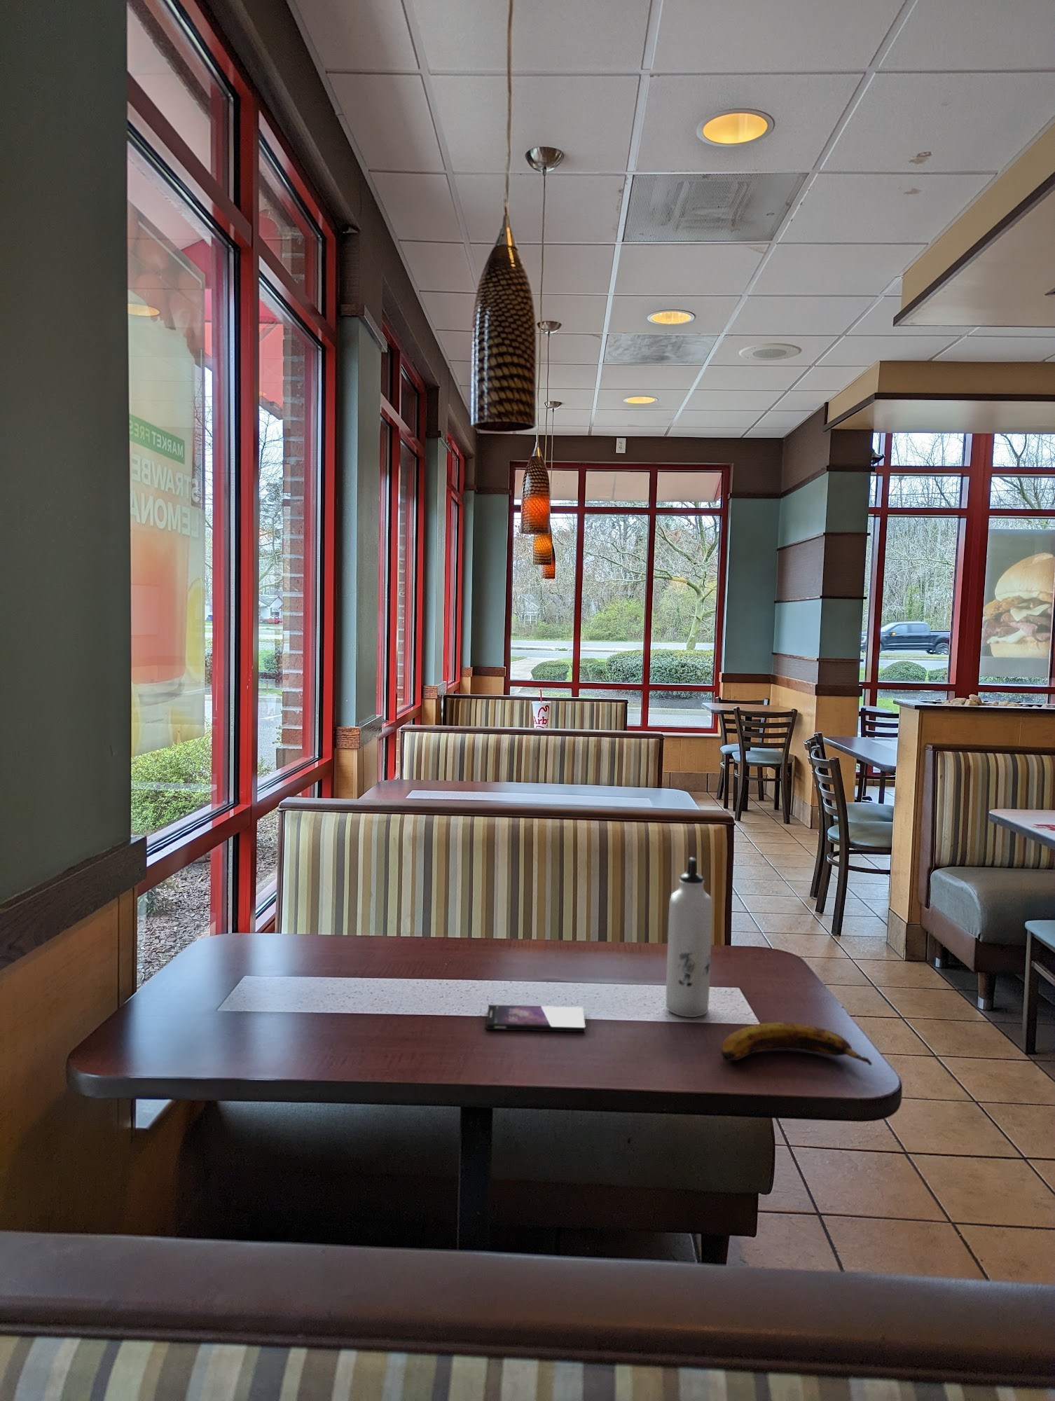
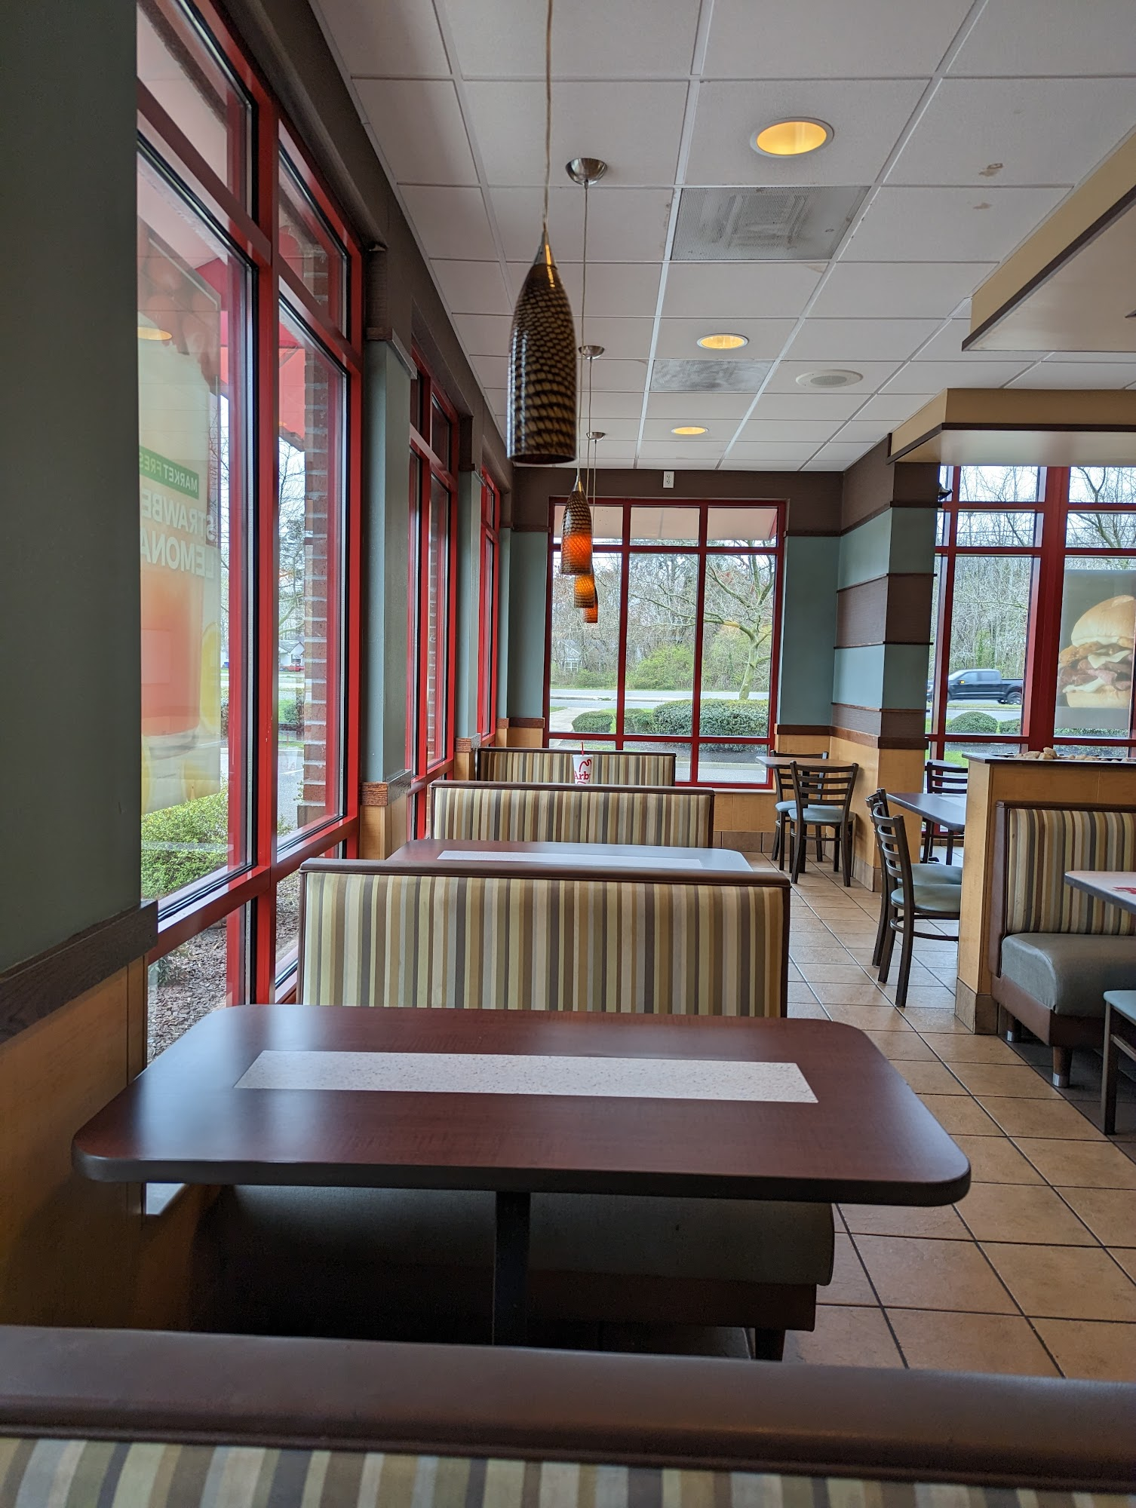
- banana (787, 1046)
- smartphone (535, 1017)
- water bottle (689, 933)
